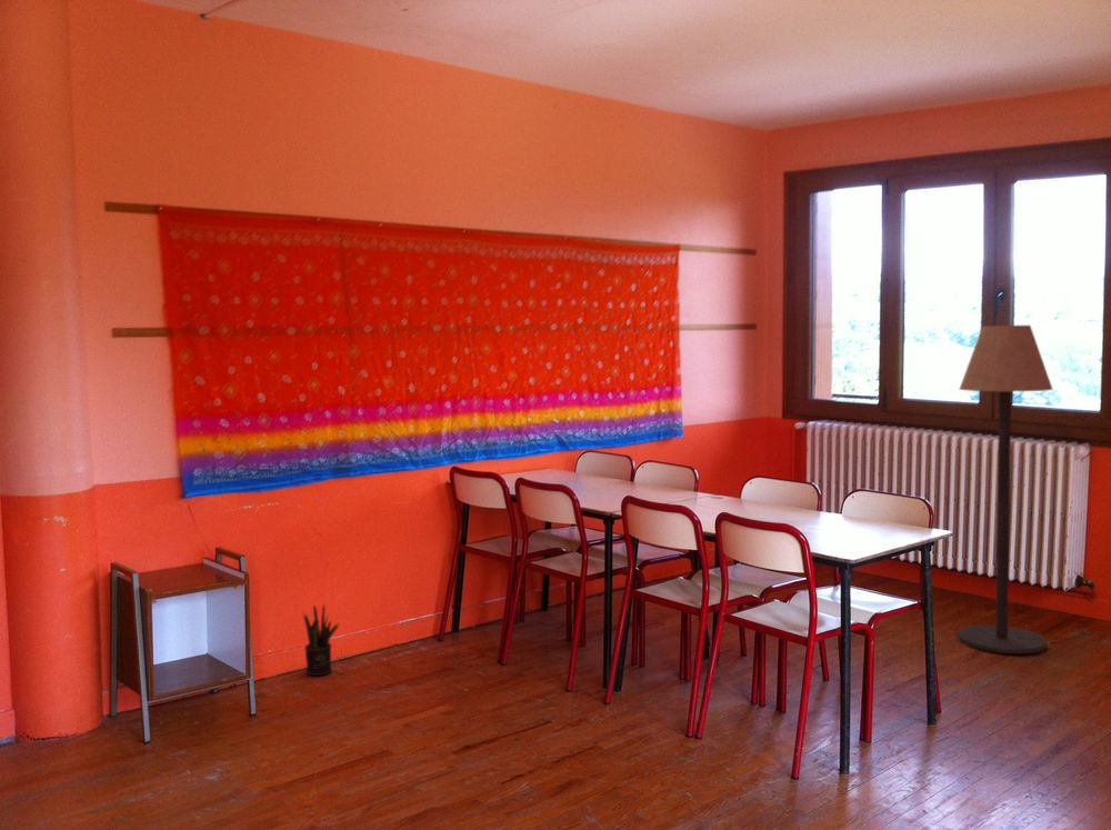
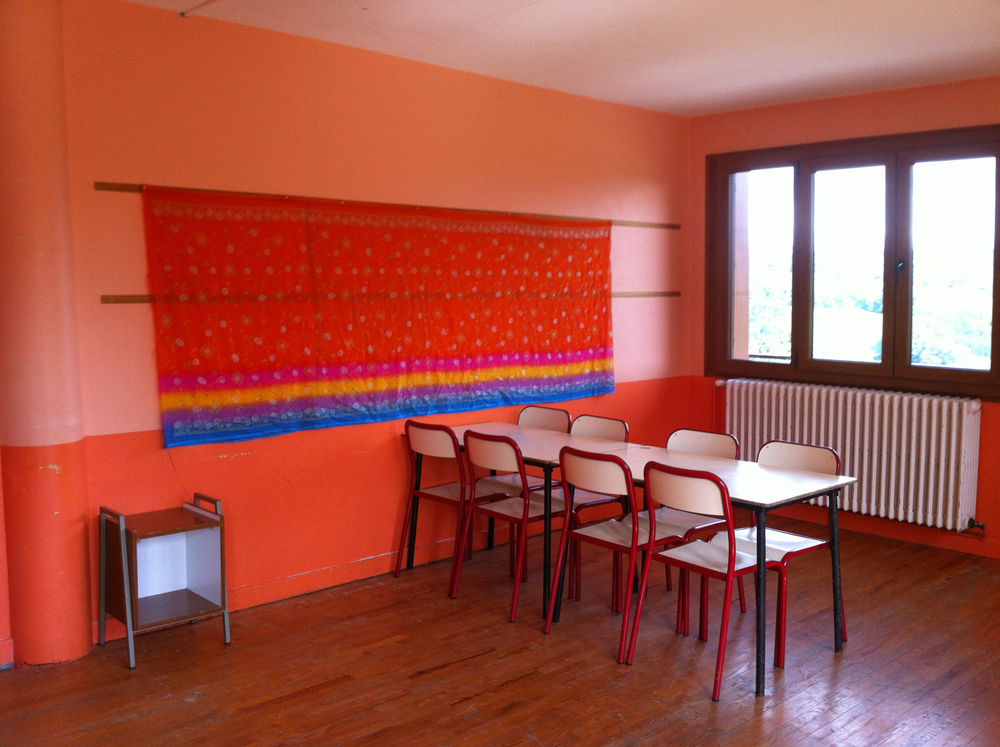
- potted plant (320, 639)
- floor lamp (1003, 484)
